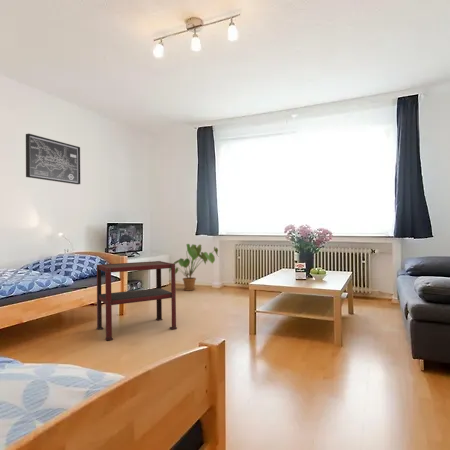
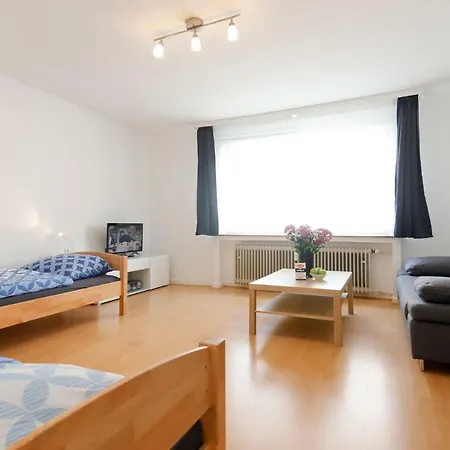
- wall art (55, 160)
- house plant (195, 266)
- side table (136, 296)
